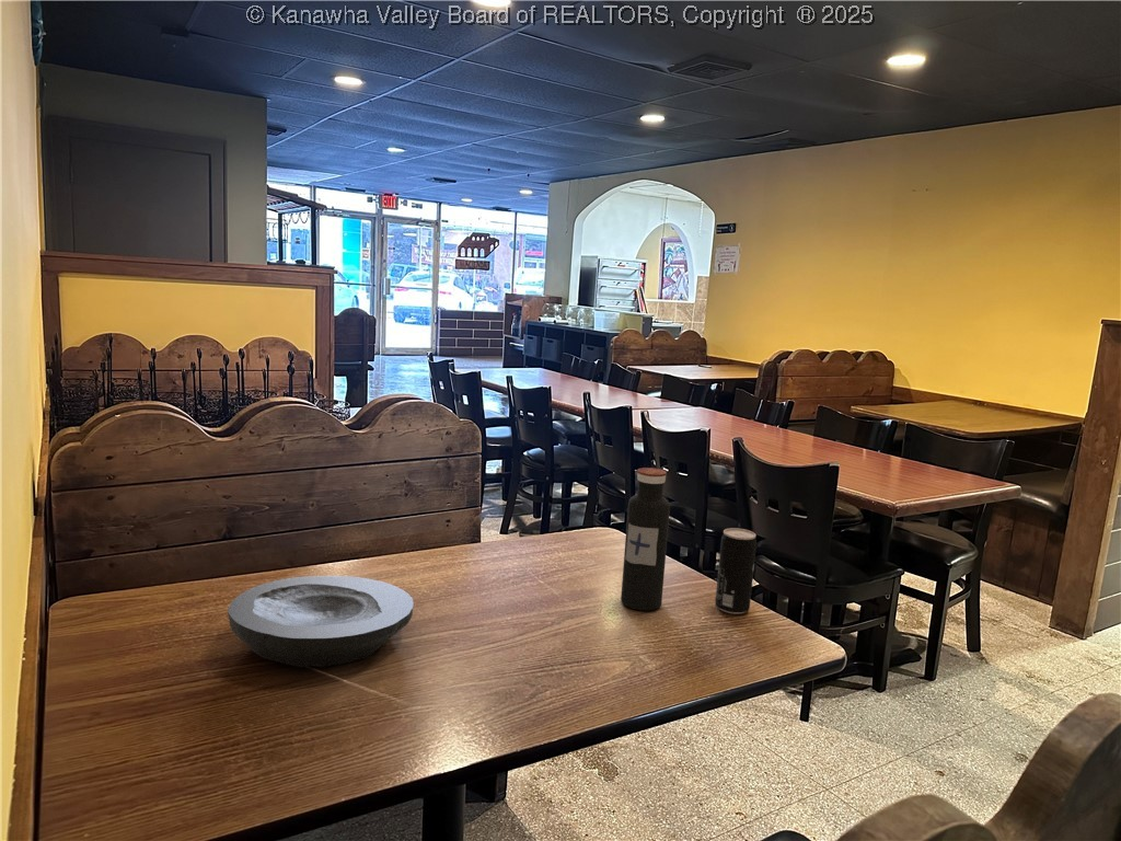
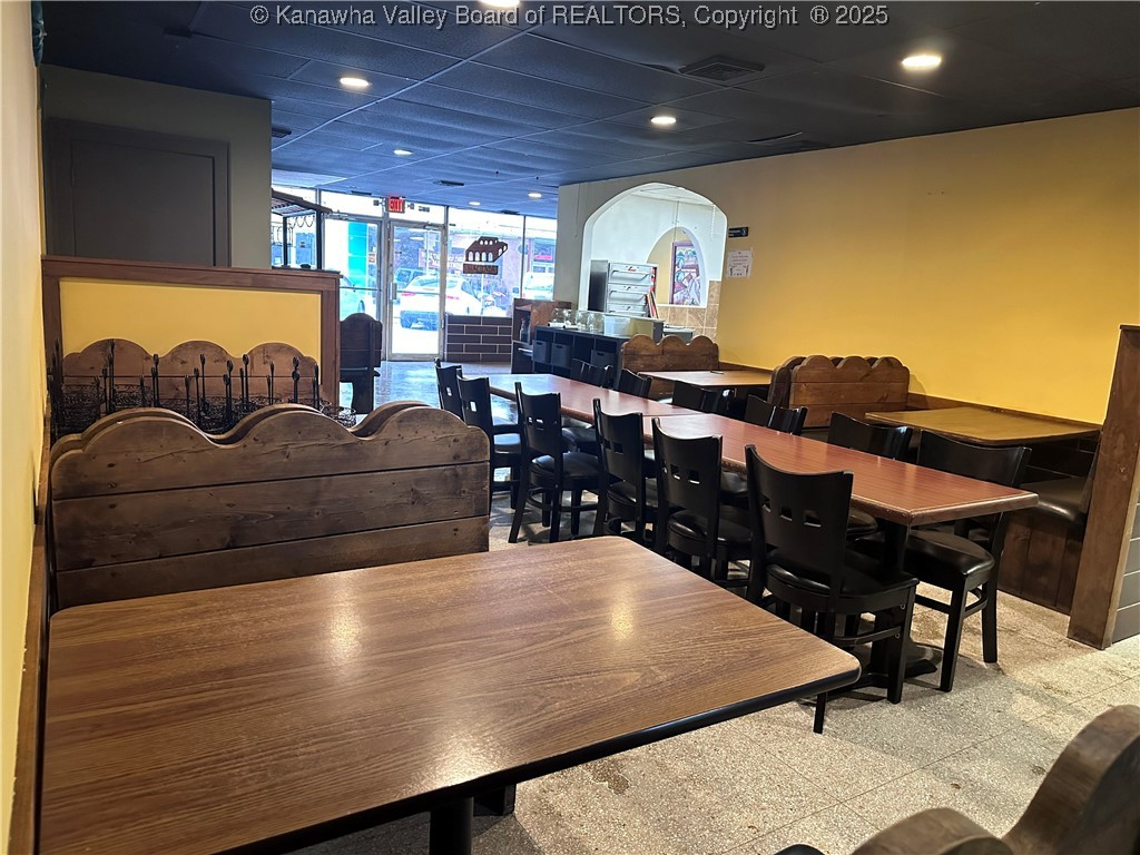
- beverage can (736, 571)
- water bottle (646, 538)
- plate (323, 619)
